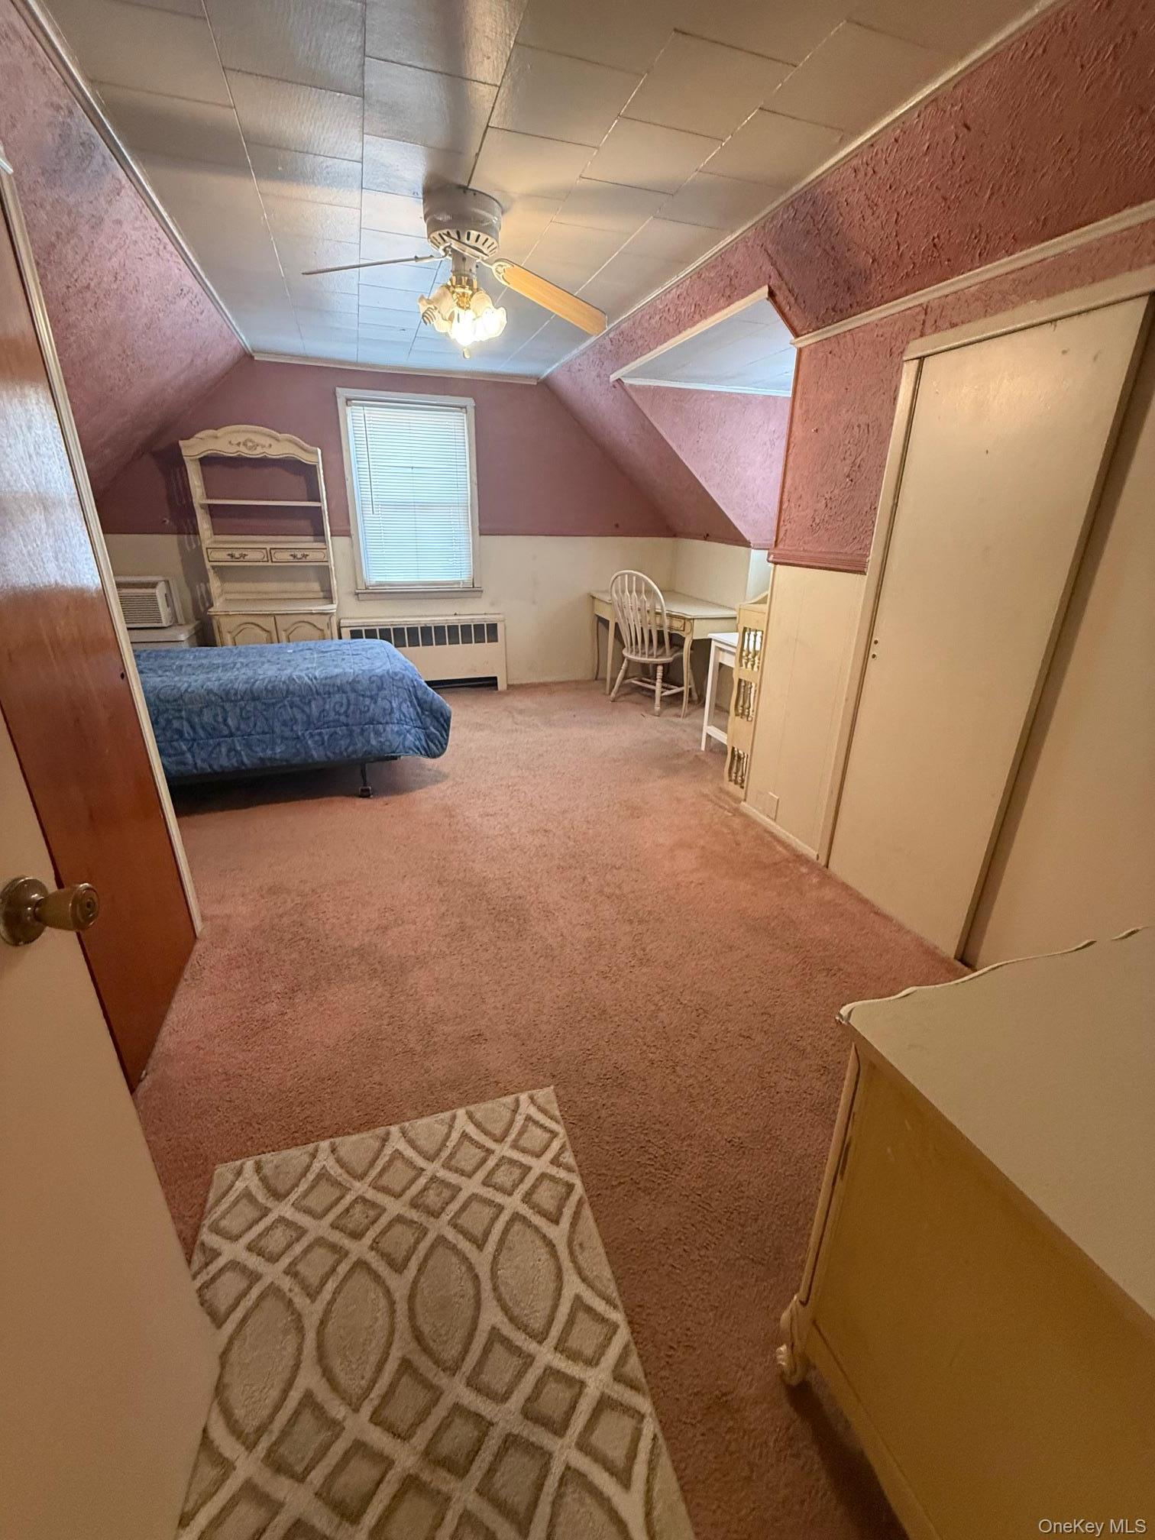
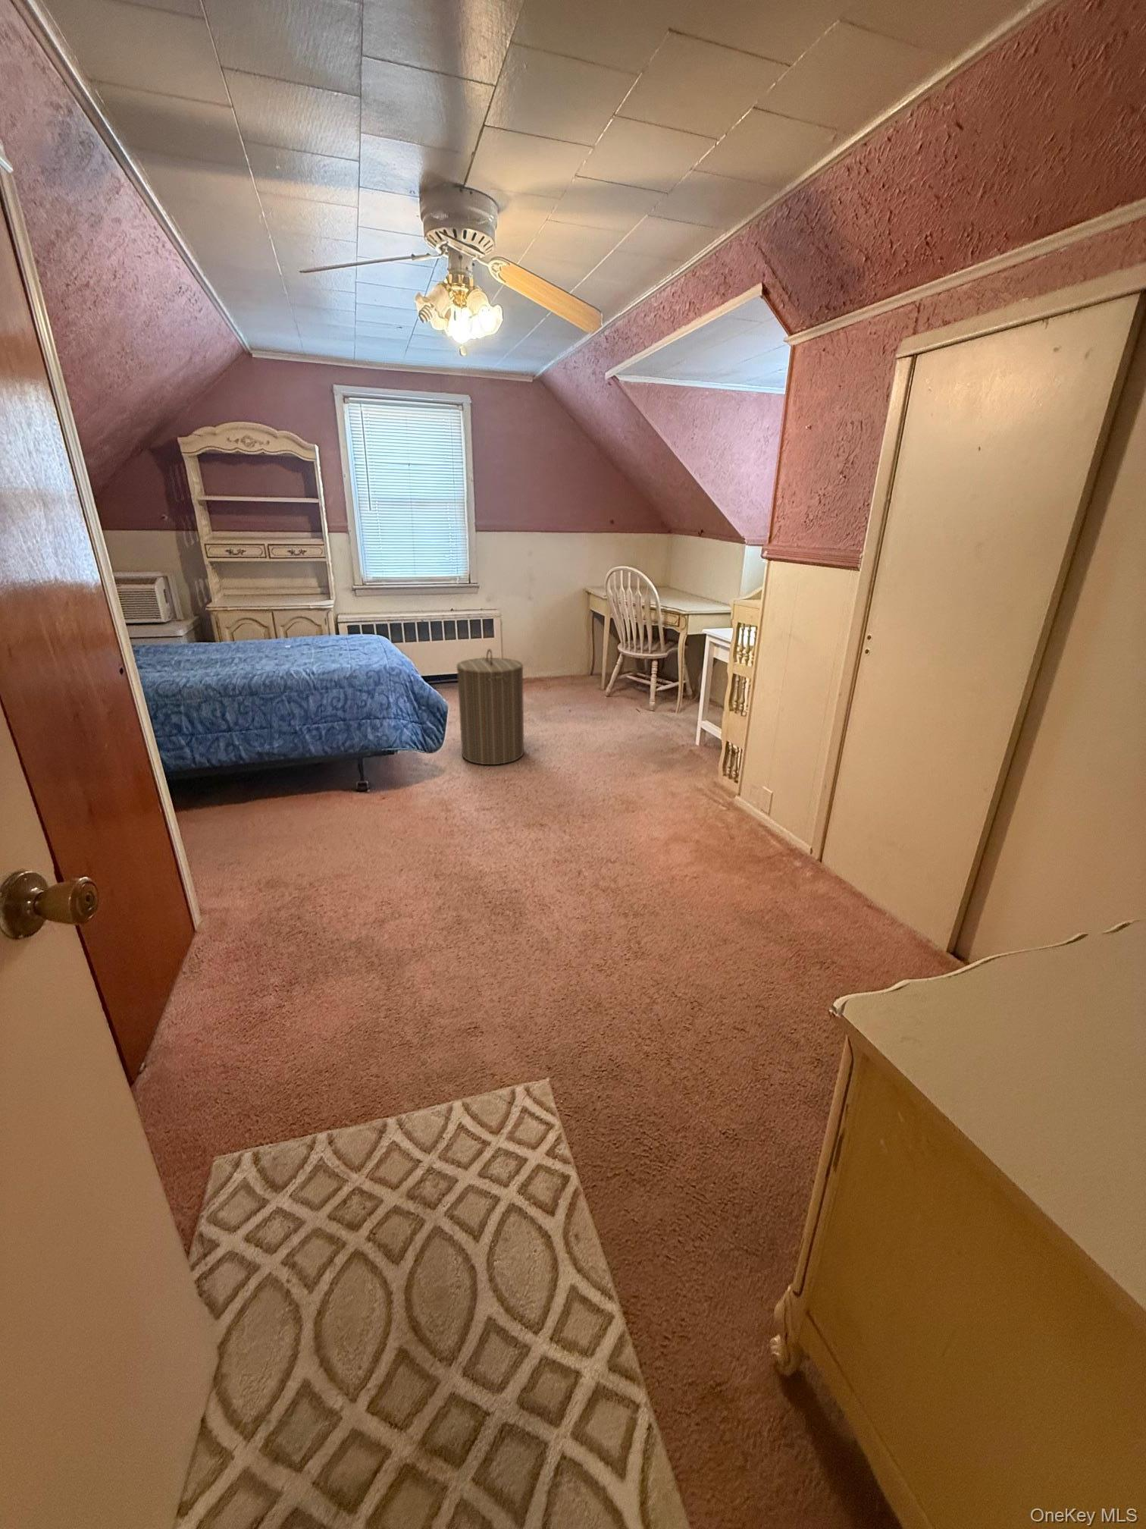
+ laundry hamper (491, 702)
